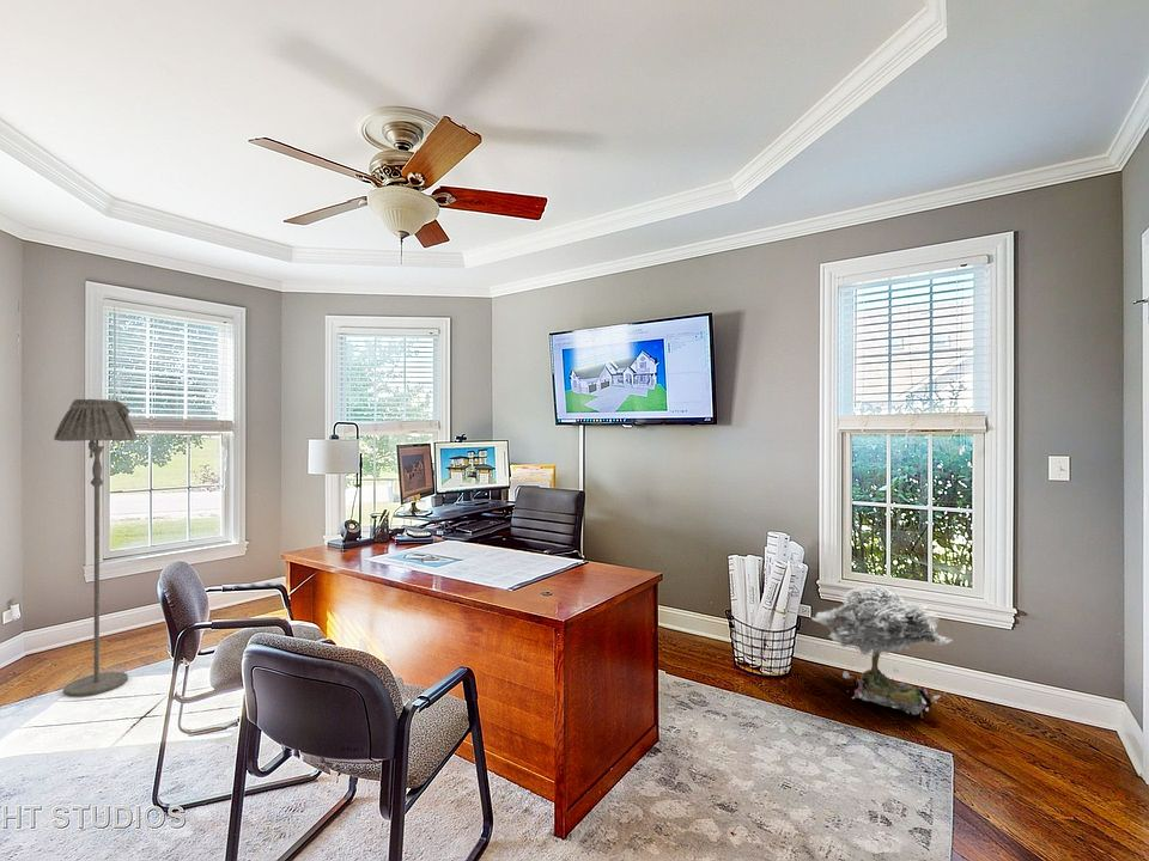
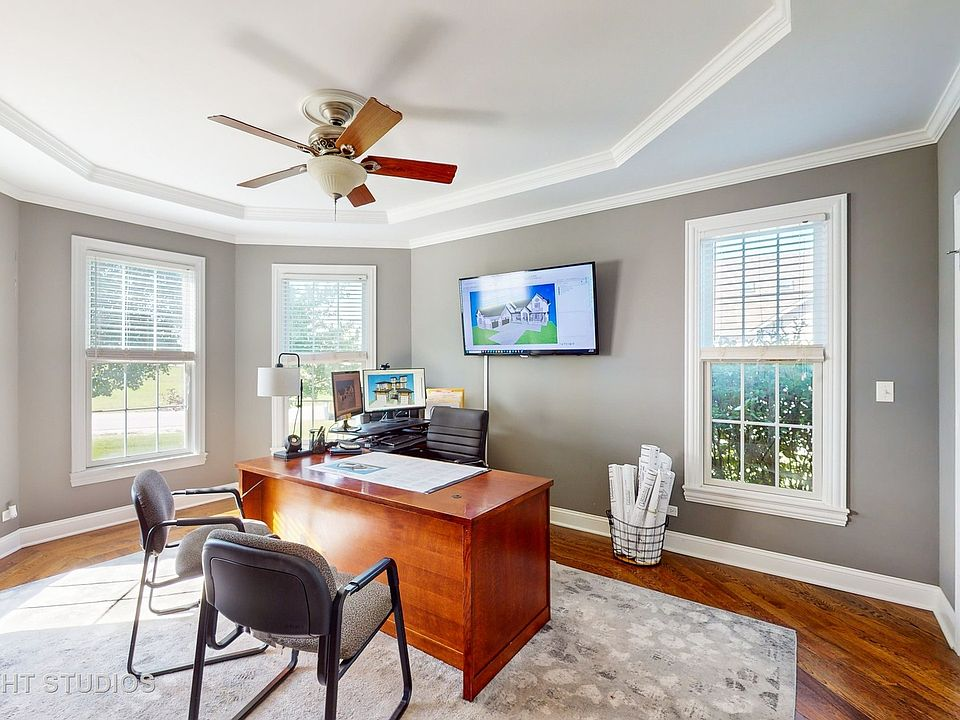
- bonsai tree (940, 645)
- floor lamp (96, 542)
